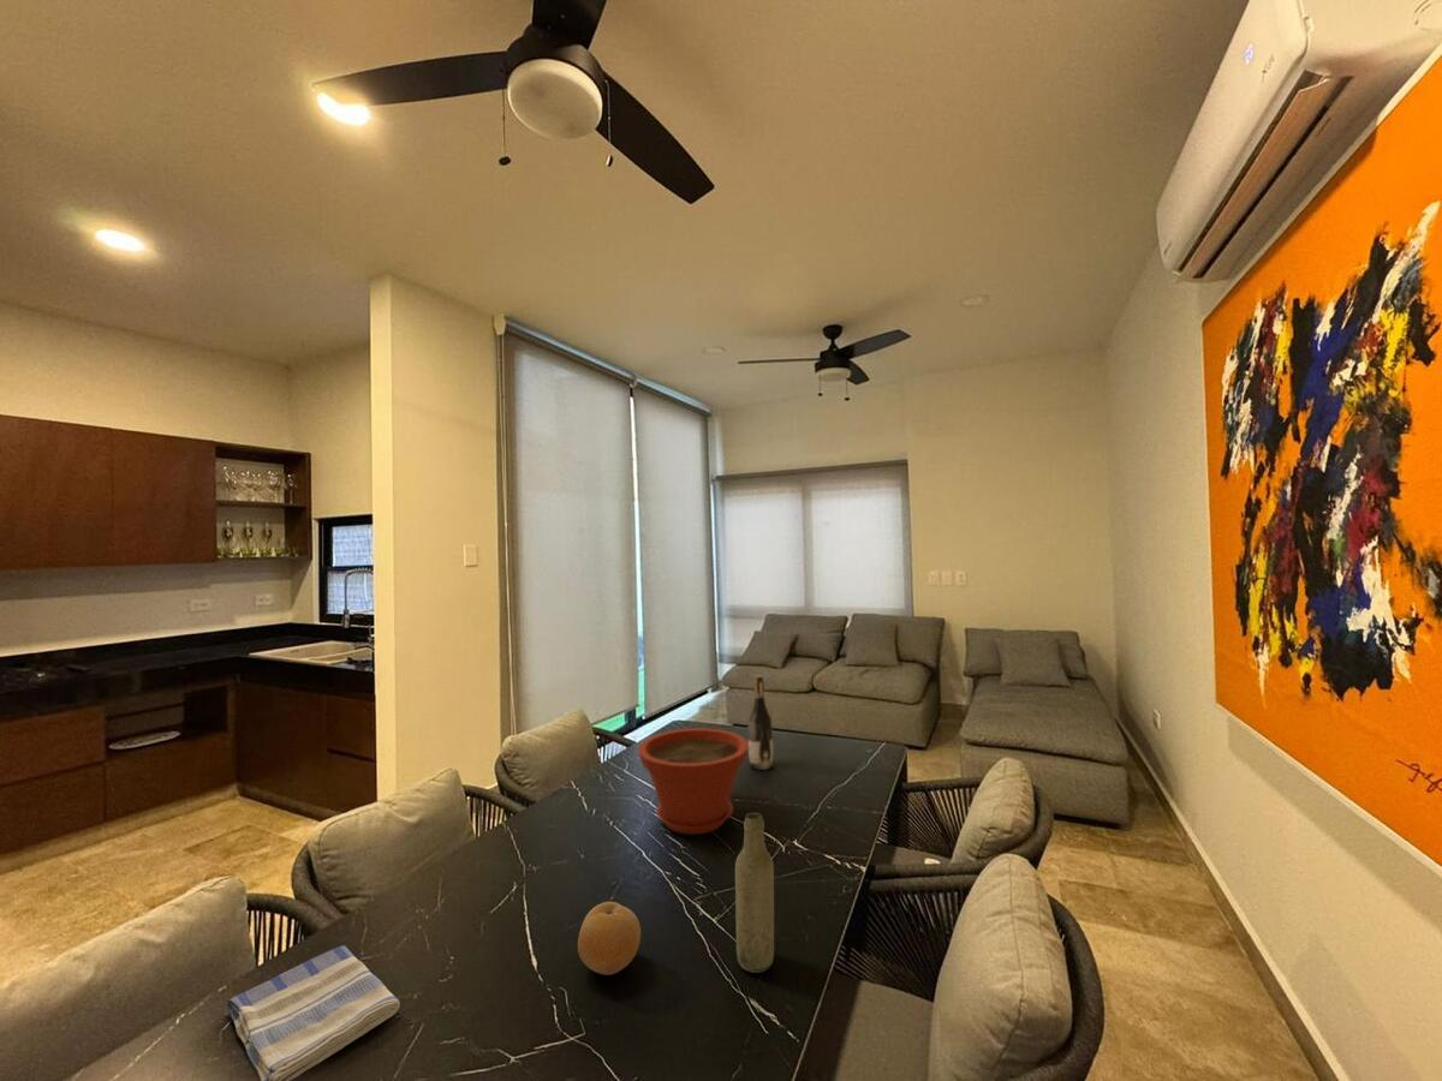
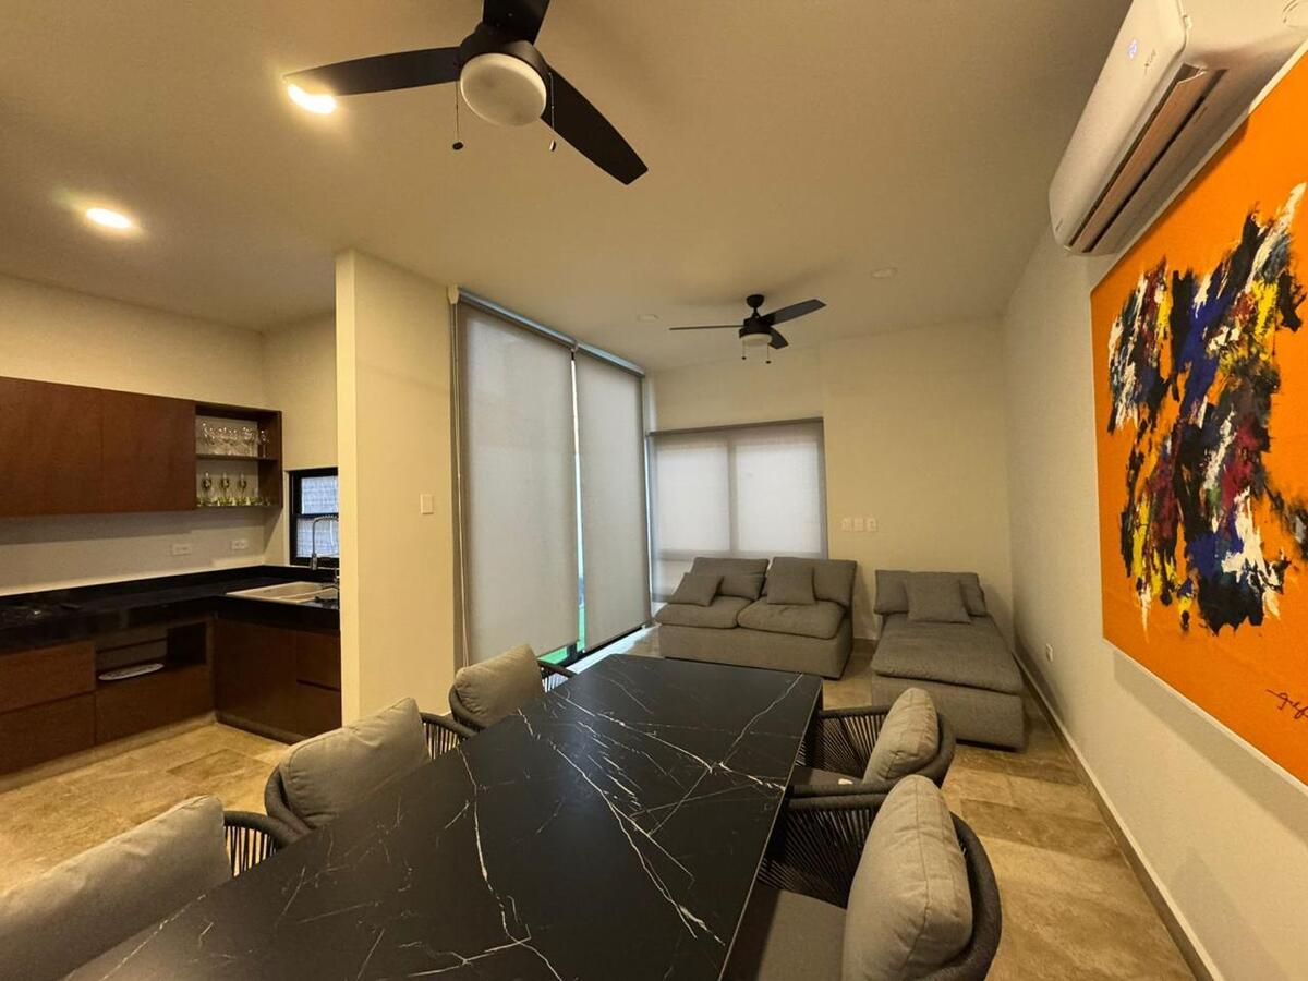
- bottle (753, 888)
- wine bottle (759, 719)
- dish towel (312, 1004)
- plant pot (693, 782)
- fruit (609, 937)
